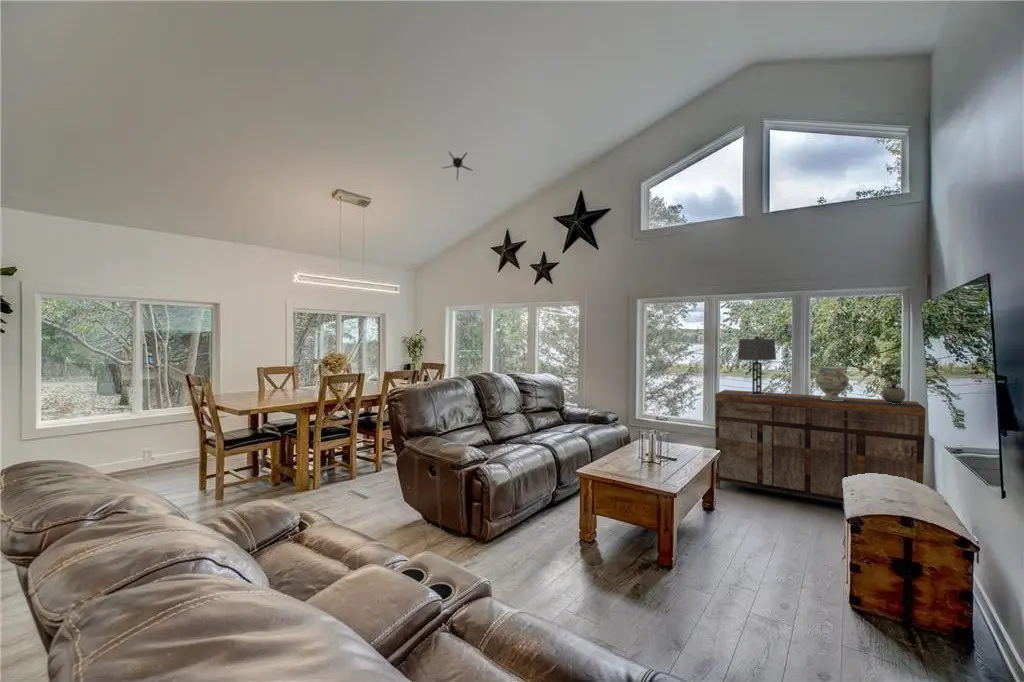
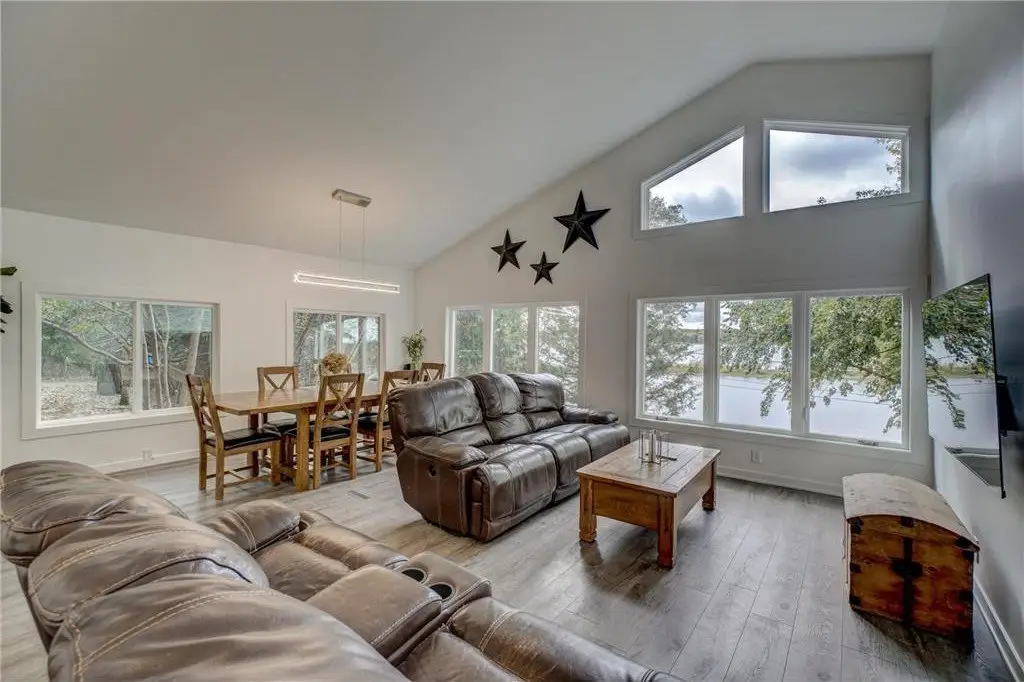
- sideboard (809, 447)
- decorative vase (831, 383)
- ceiling fan (457, 164)
- potted plant (890, 382)
- table lamp (757, 365)
